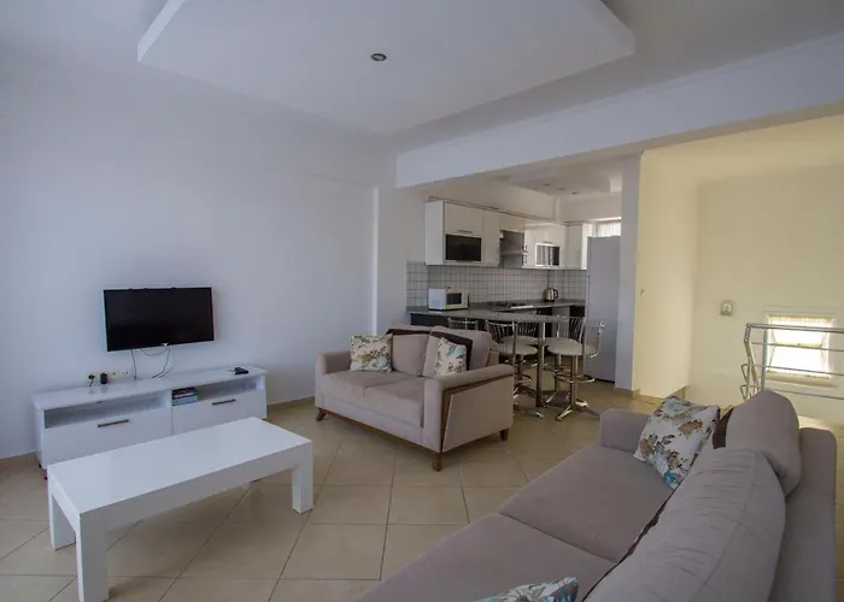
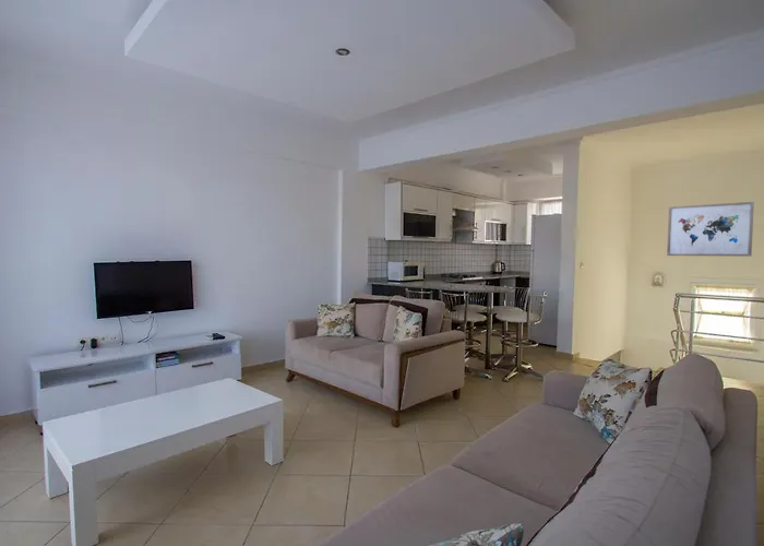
+ wall art (707, 229)
